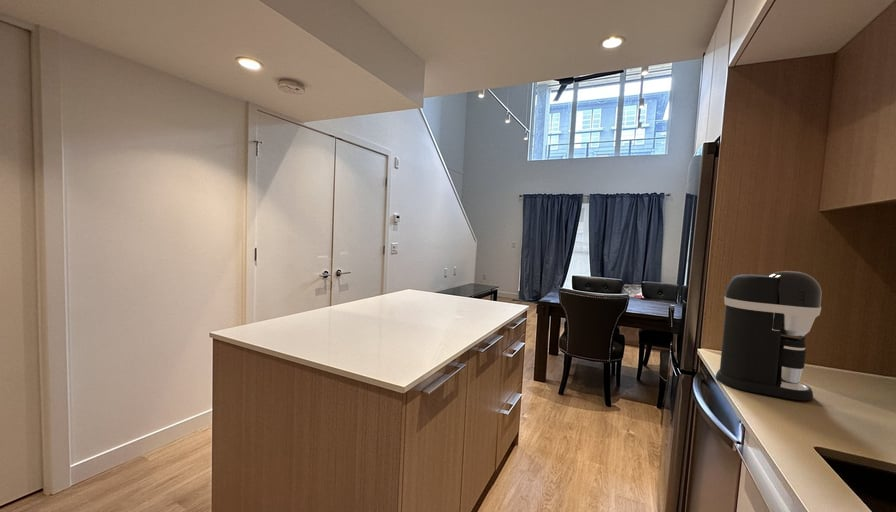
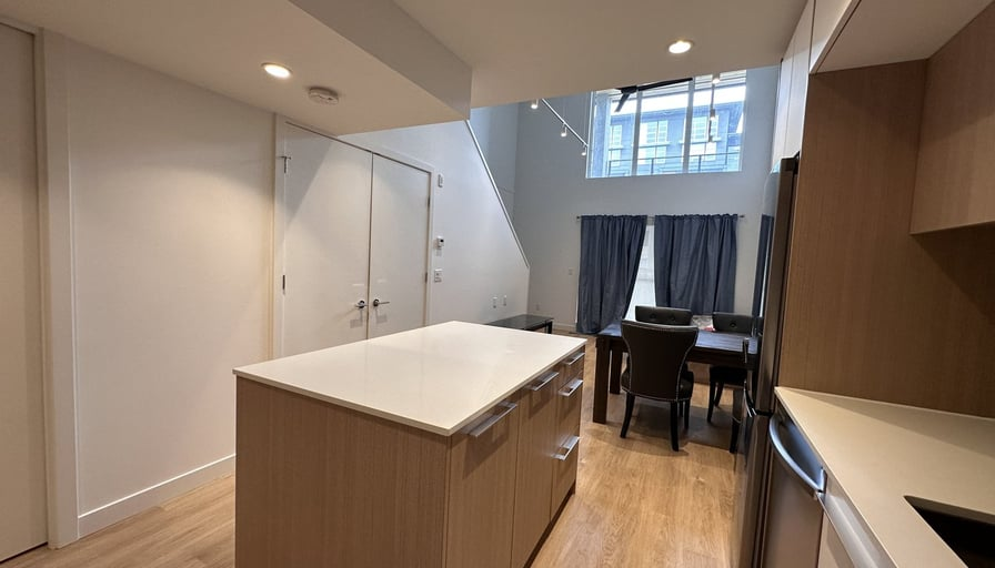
- coffee maker (767, 329)
